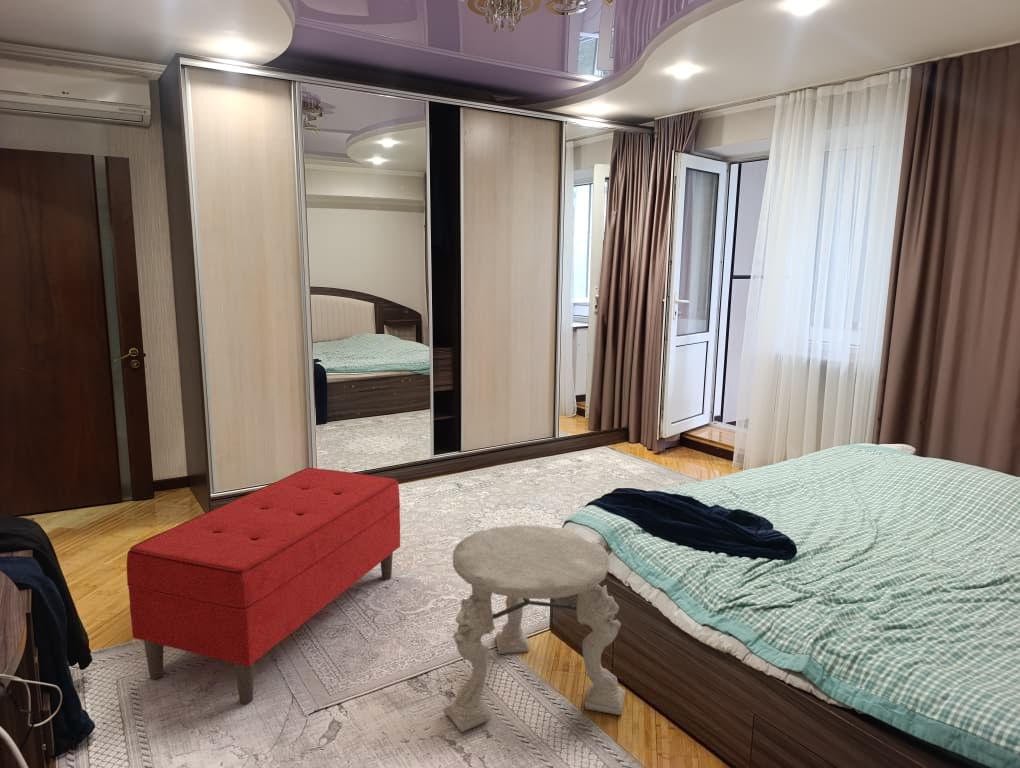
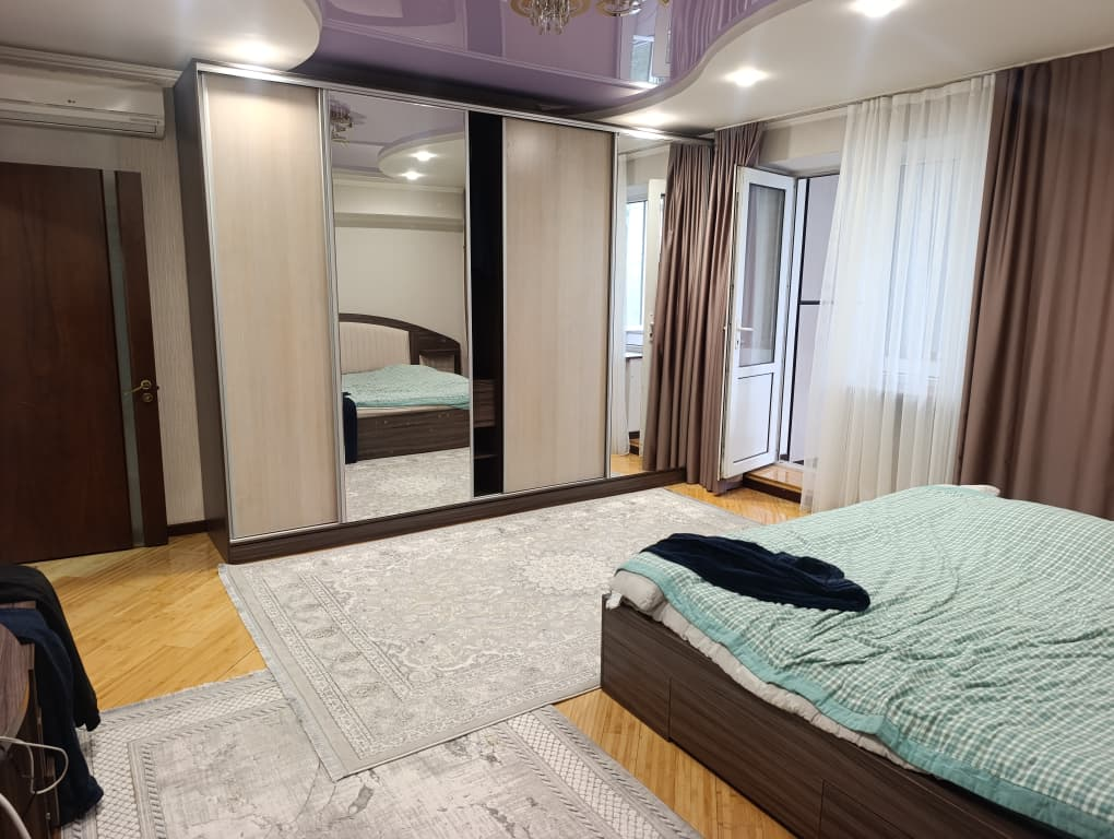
- bench (284, 565)
- side table (520, 621)
